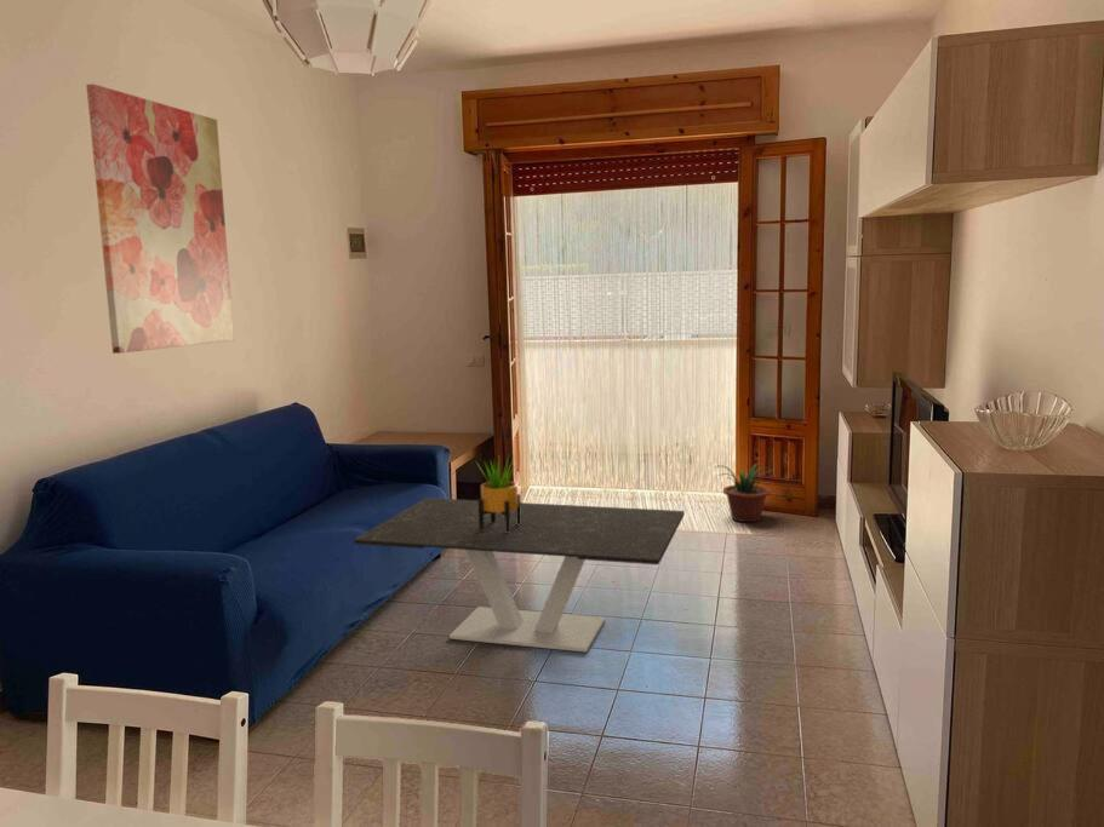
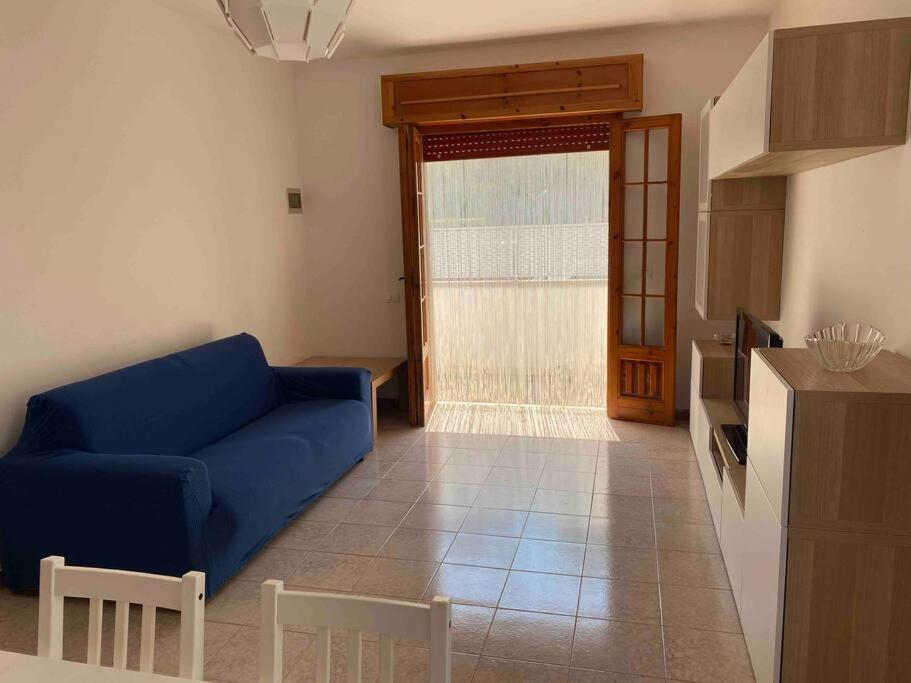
- coffee table (508, 587)
- potted plant (744, 492)
- wall art (168, 226)
- potted plant (498, 490)
